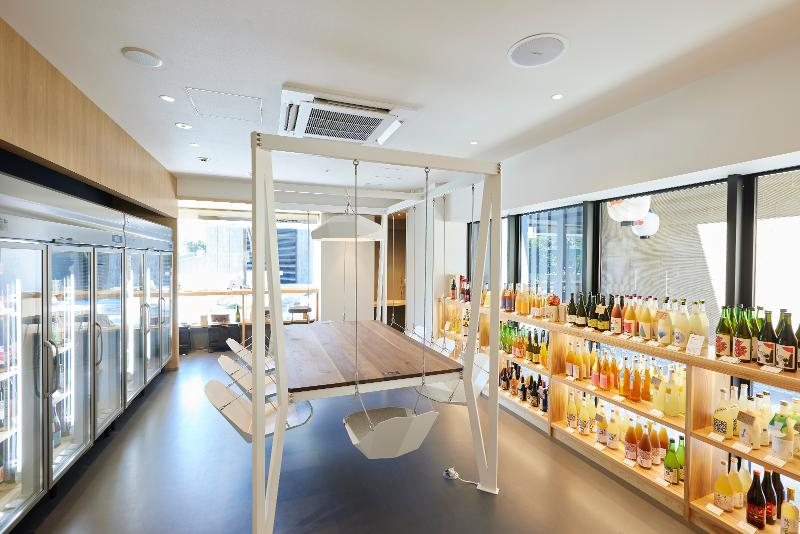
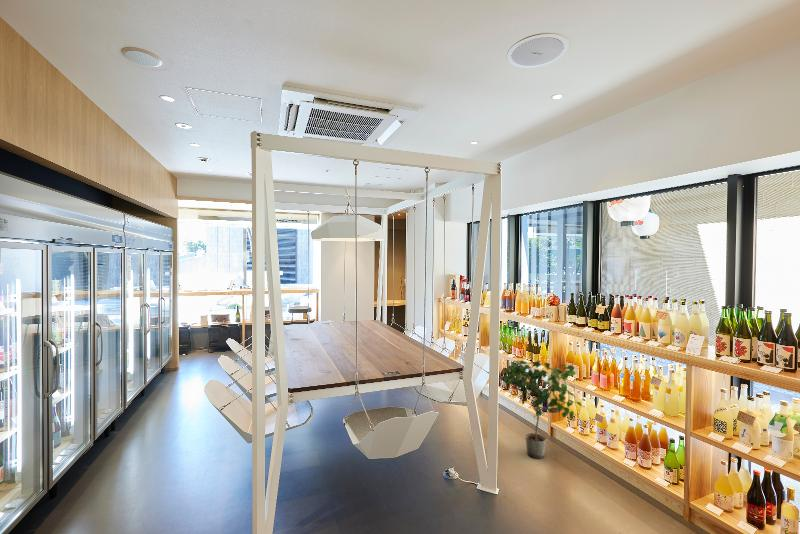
+ potted plant (534, 406)
